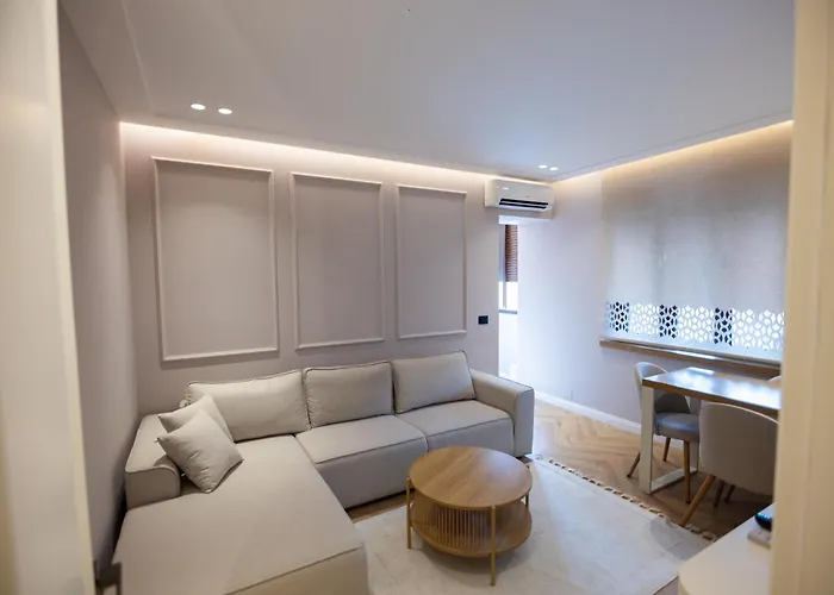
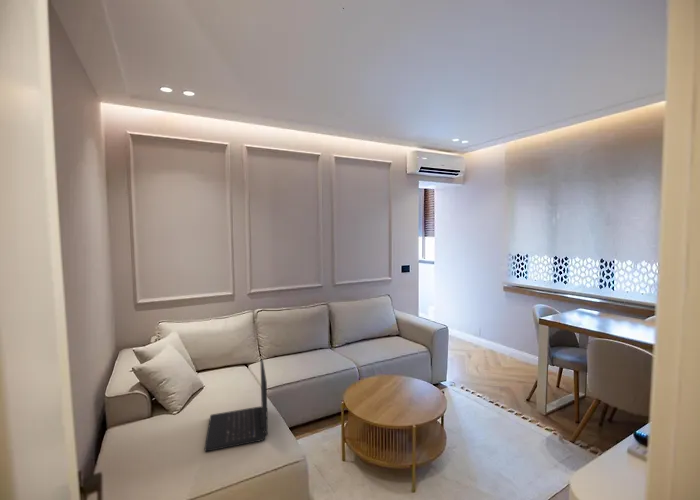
+ laptop (236, 410)
